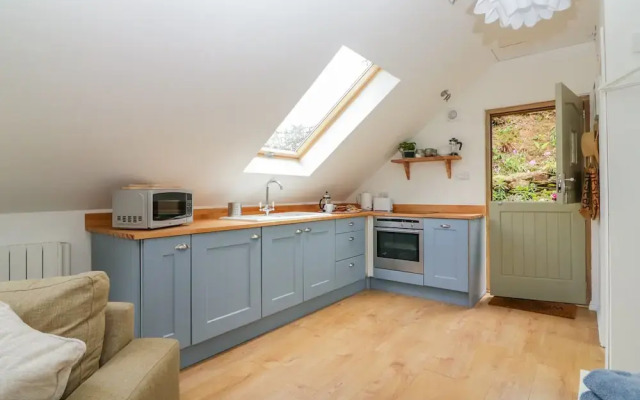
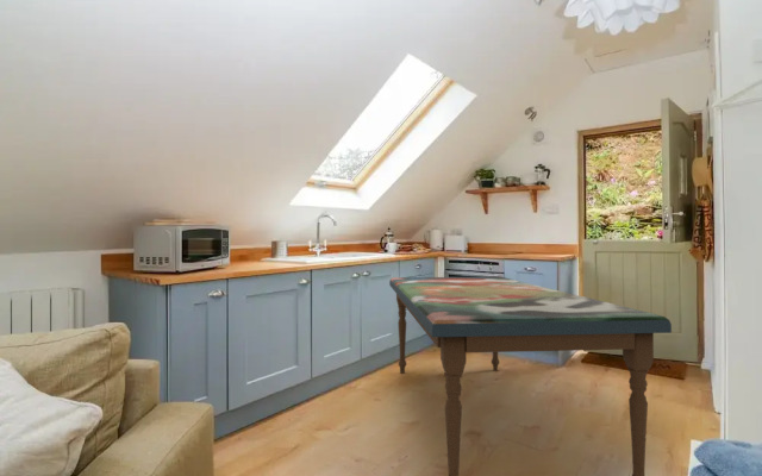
+ dining table (481, 351)
